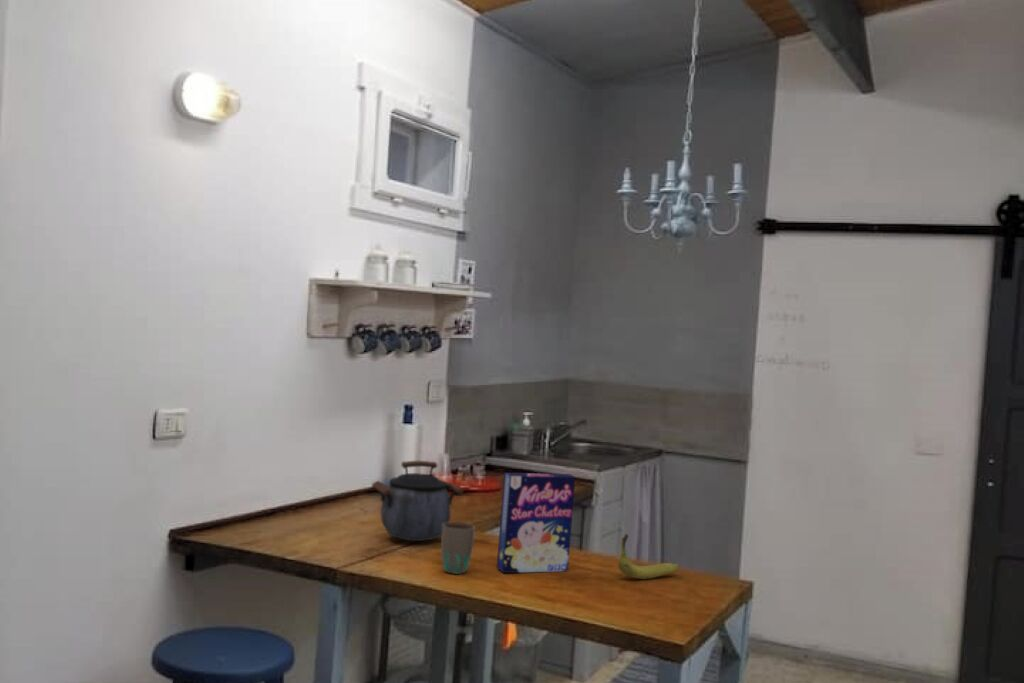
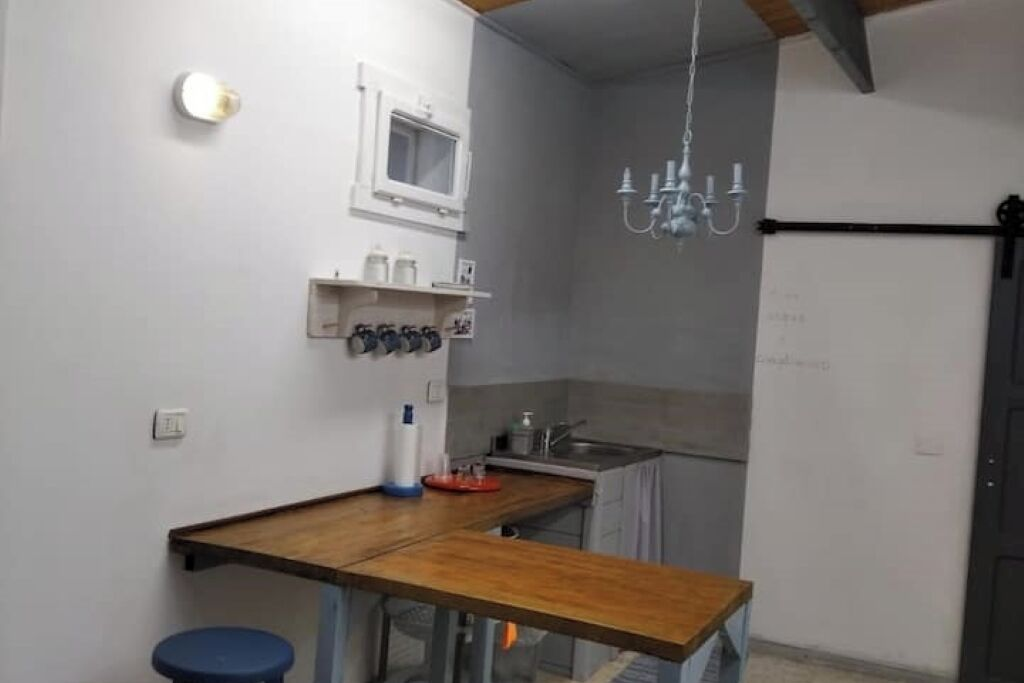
- cereal box (536, 521)
- mug (455, 546)
- kettle (416, 500)
- banana (652, 565)
